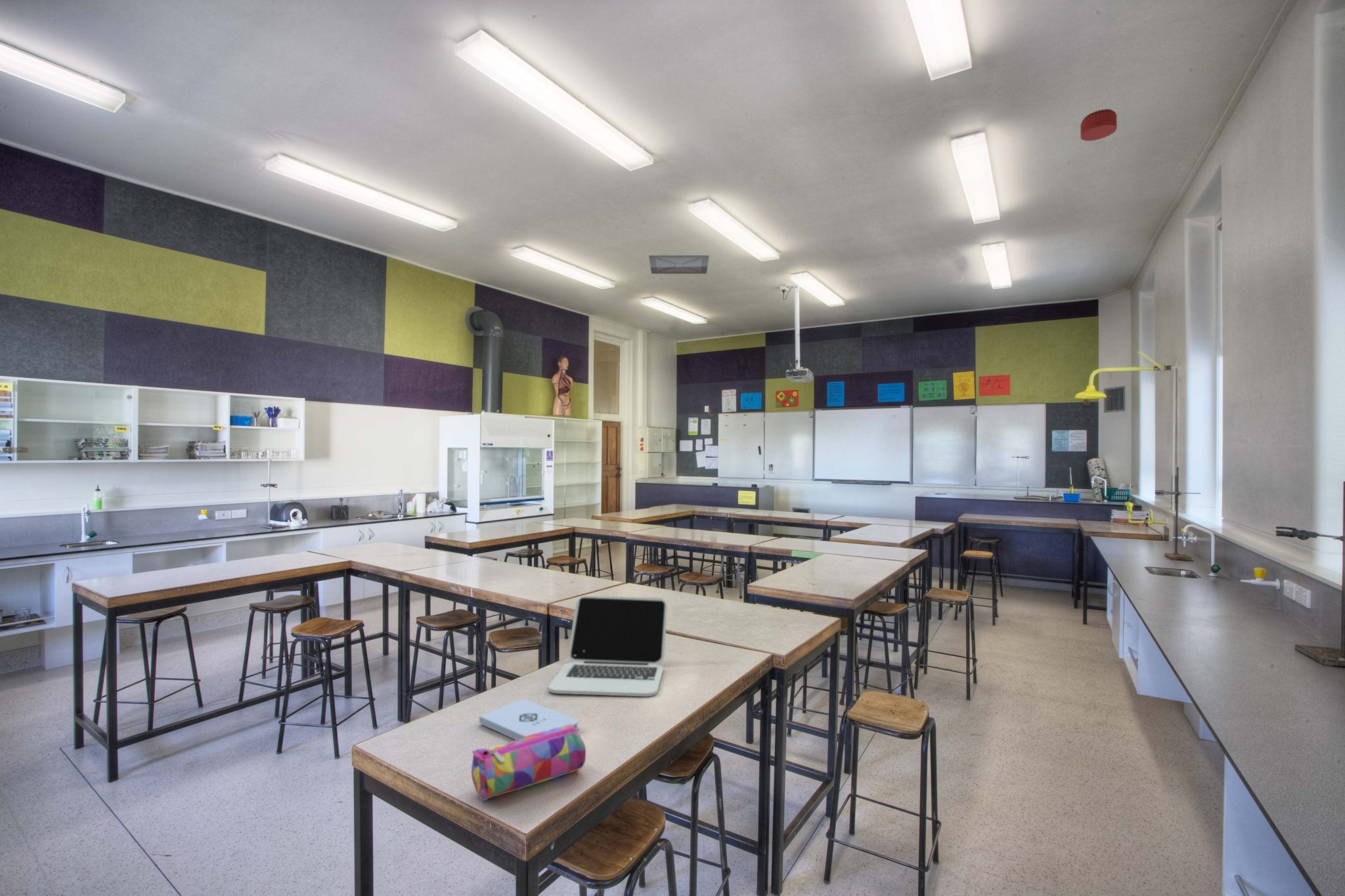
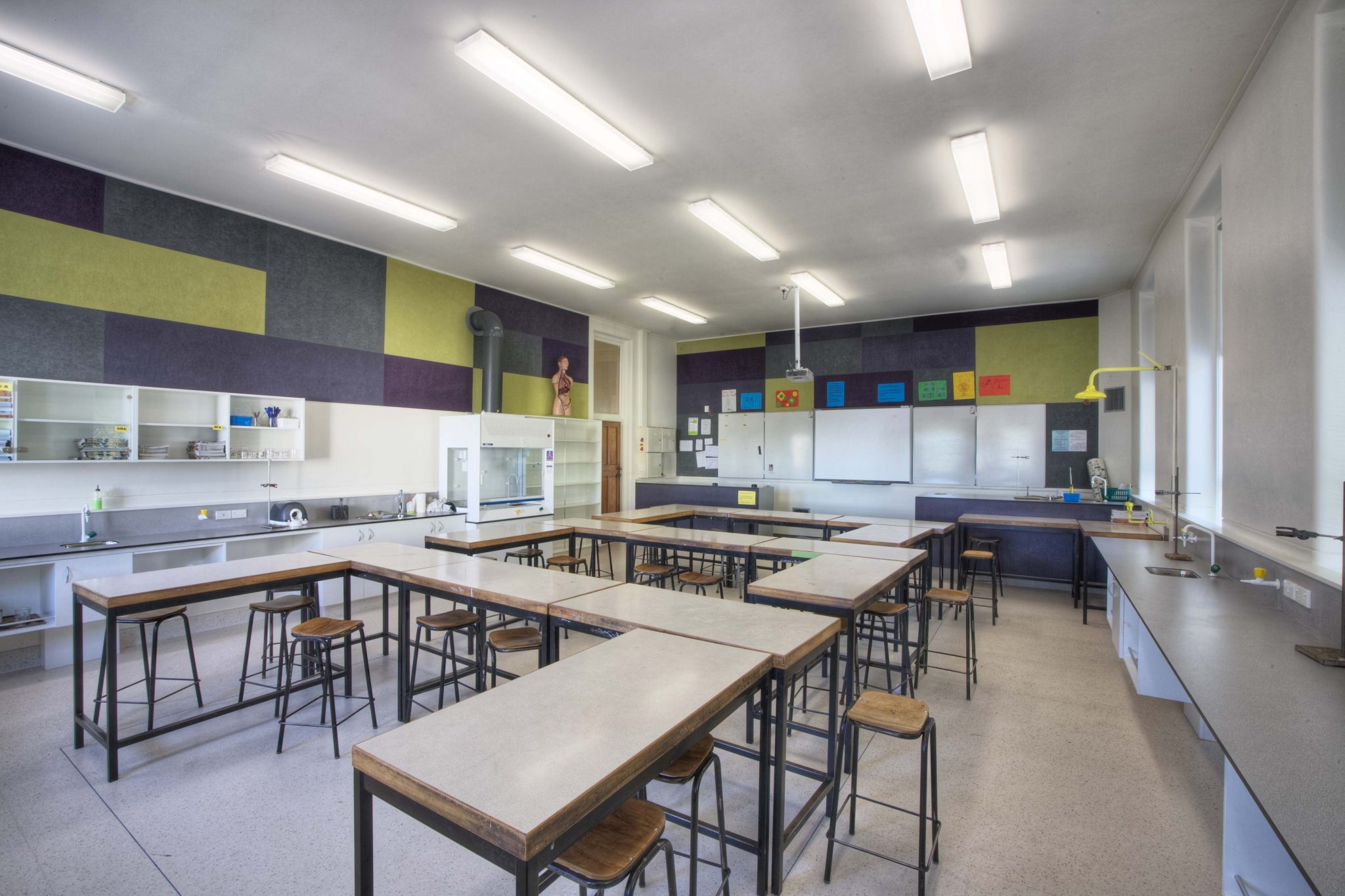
- laptop (612, 641)
- ceiling vent (678, 265)
- pencil case (529, 759)
- notepad (529, 722)
- smoke detector (1098, 124)
